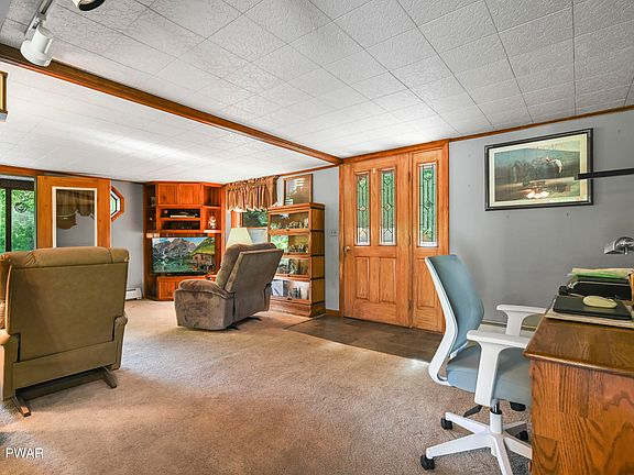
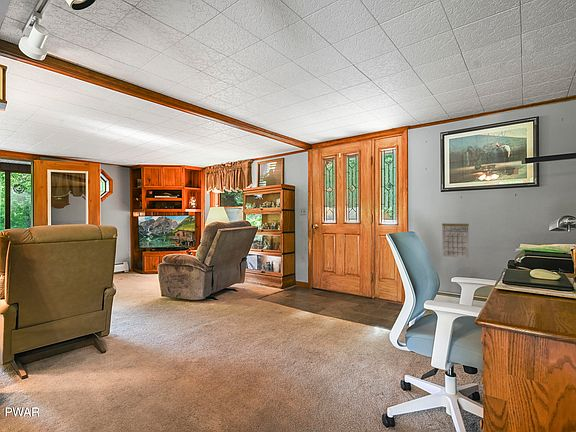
+ calendar (455, 236)
